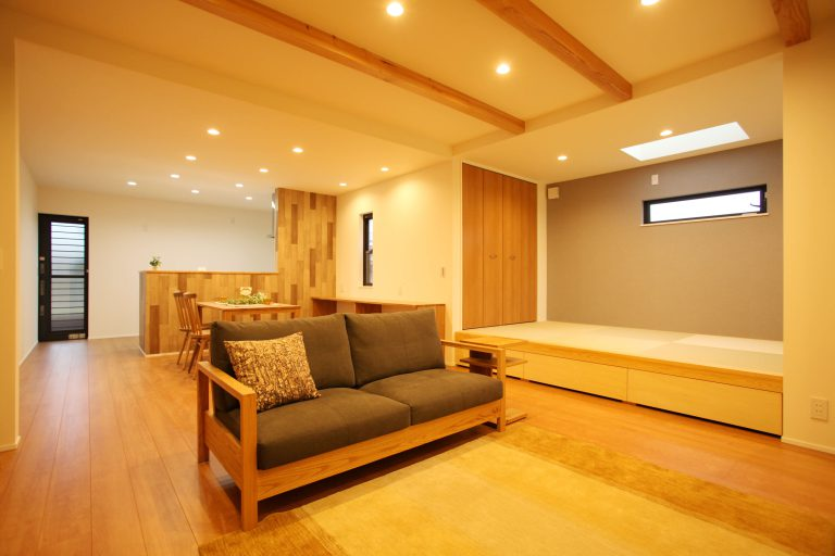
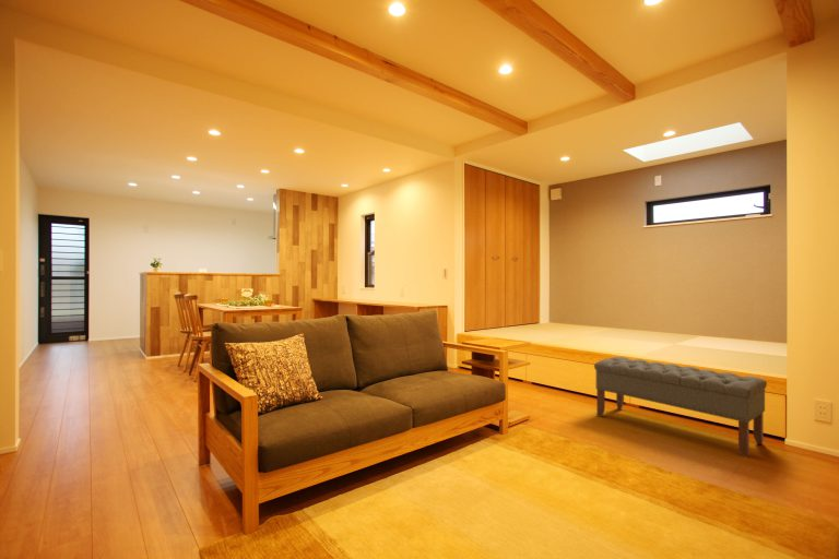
+ bench (672, 397)
